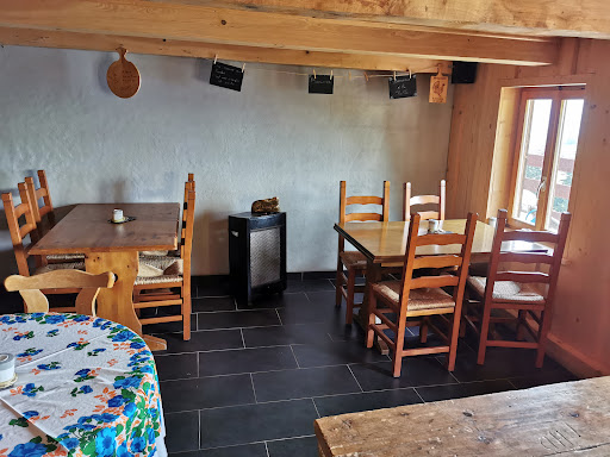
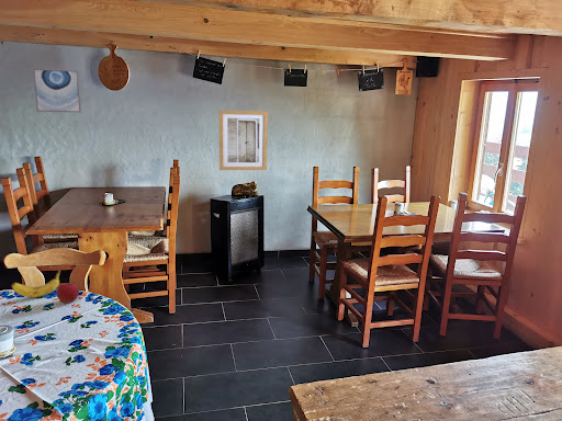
+ apple (67, 292)
+ banana (37, 286)
+ wall art (243, 140)
+ wall art (57, 91)
